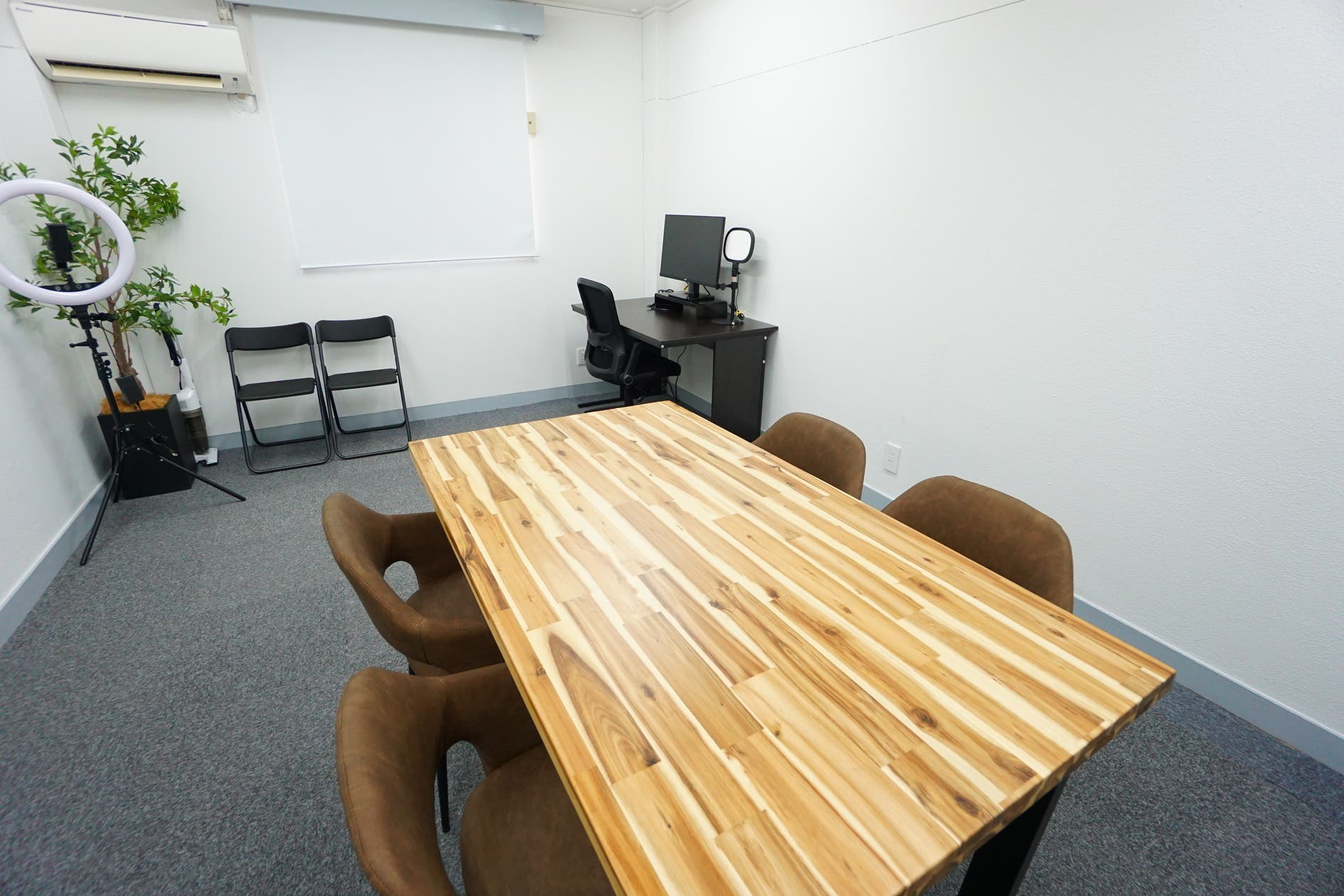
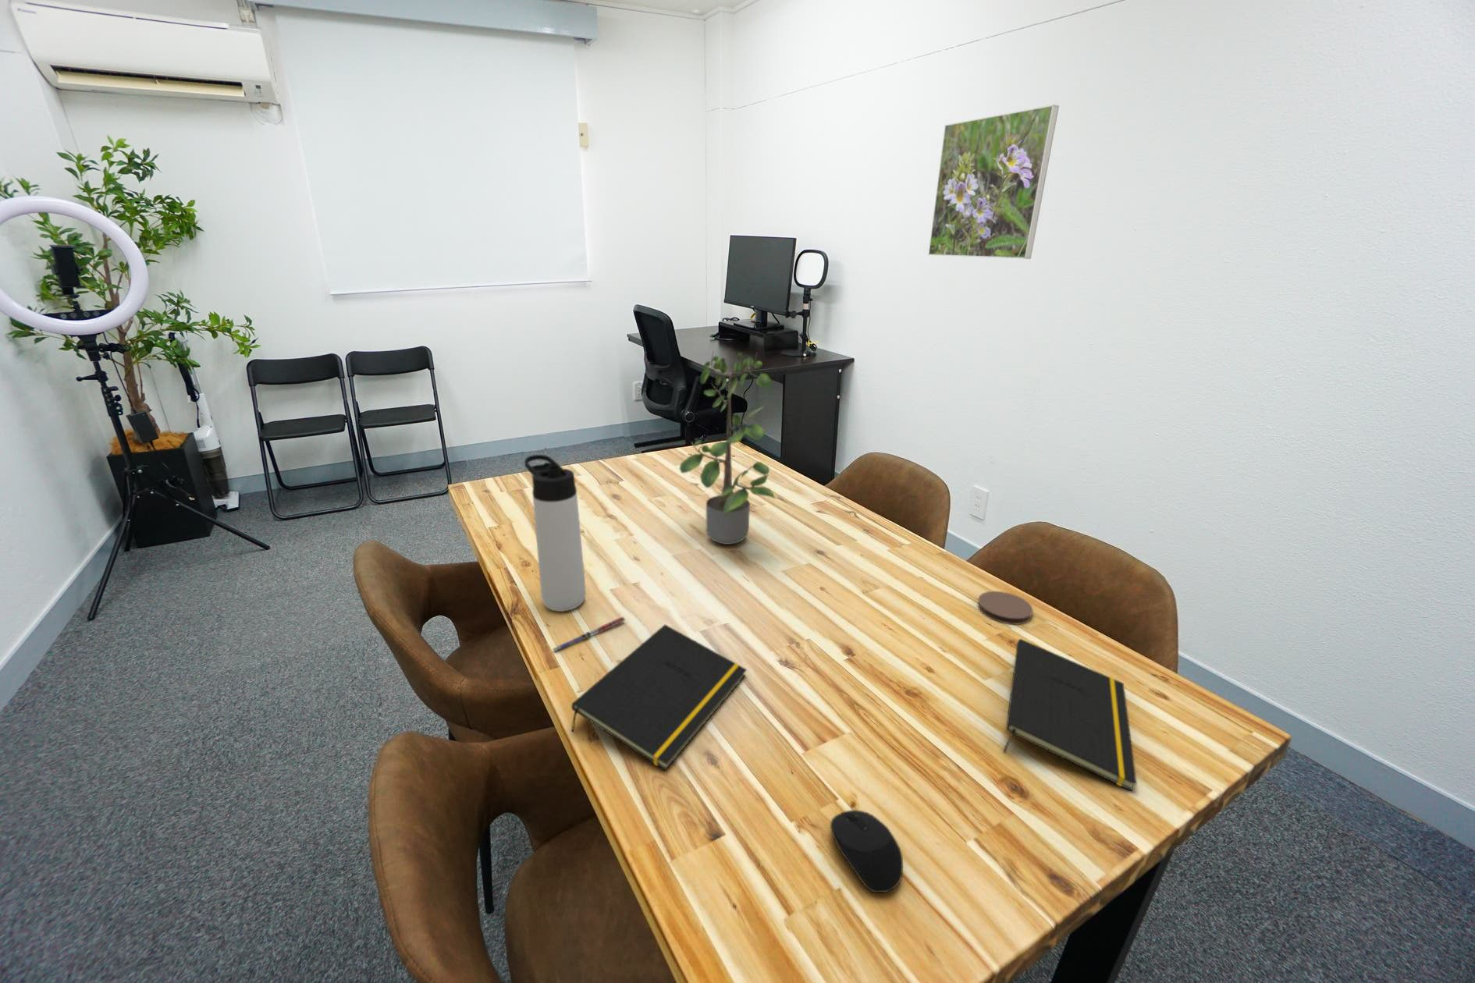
+ notepad (665, 688)
+ thermos bottle (553, 533)
+ computer mouse (866, 843)
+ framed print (986, 189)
+ coaster (1004, 607)
+ pen (590, 633)
+ notepad (1069, 704)
+ potted plant (731, 453)
